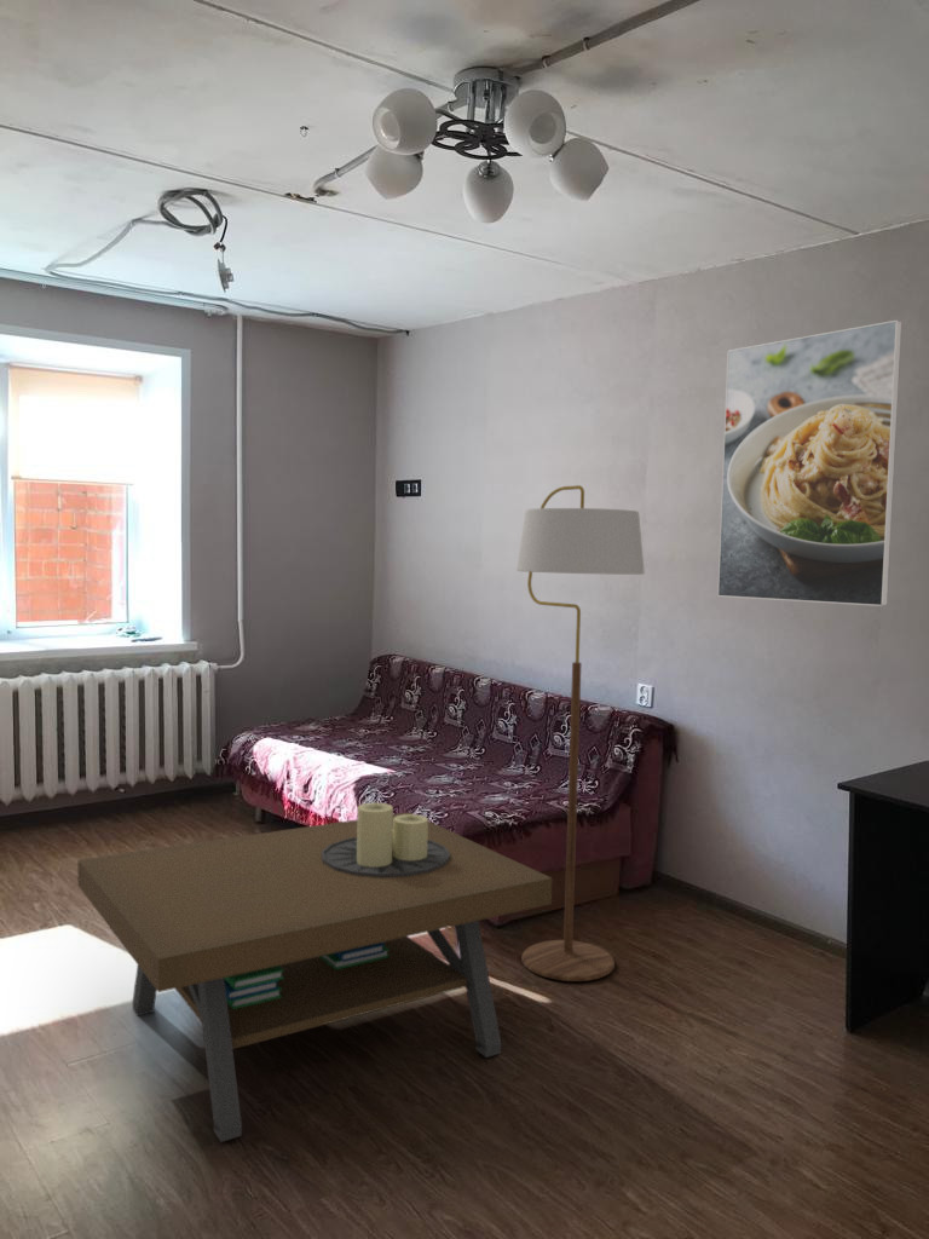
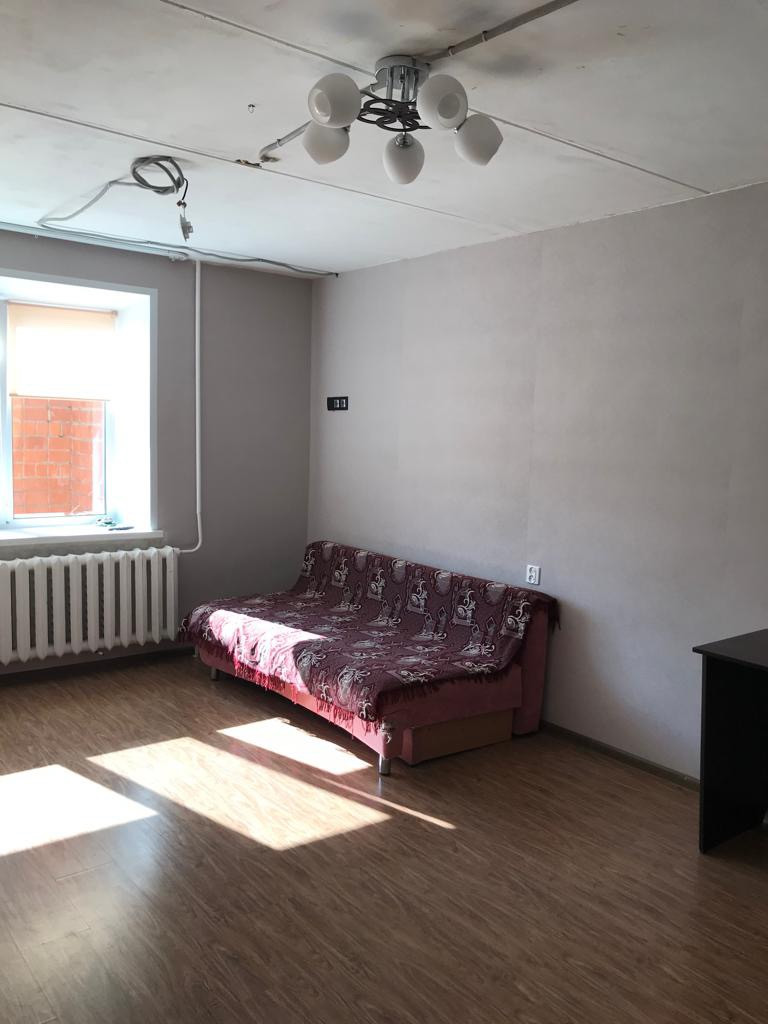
- floor lamp (571, 725)
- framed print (802, 469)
- coffee table (311, 920)
